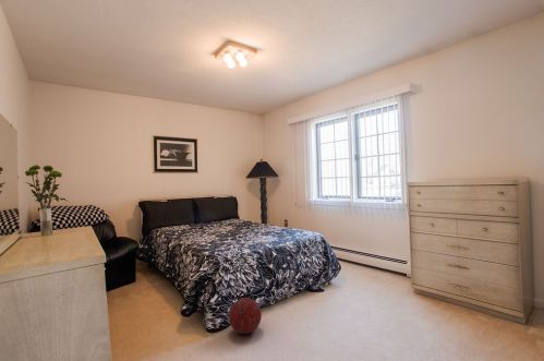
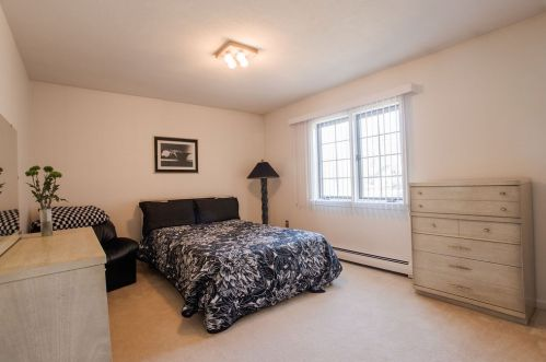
- ball (244, 315)
